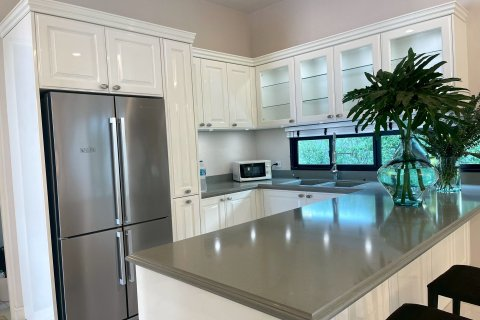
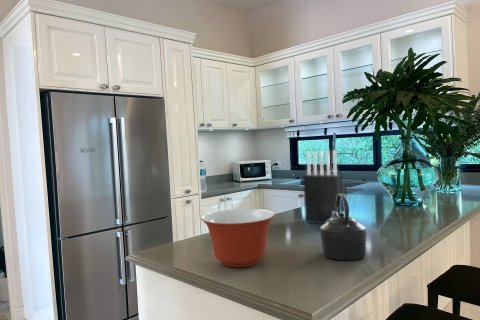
+ knife block (325, 185)
+ kettle (340, 222)
+ mixing bowl (239, 238)
